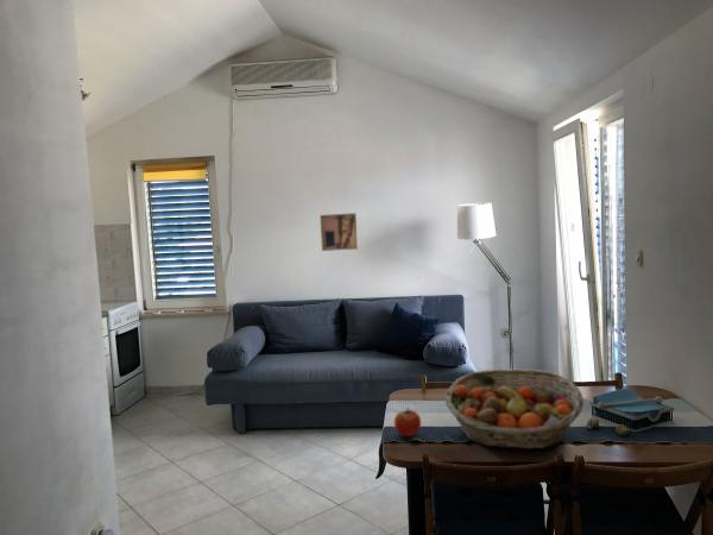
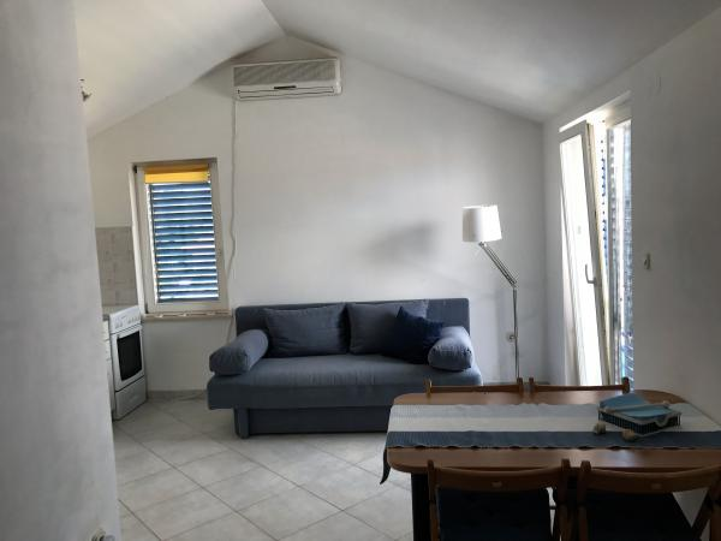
- apple (406, 421)
- wall art (339, 232)
- fruit basket (512, 407)
